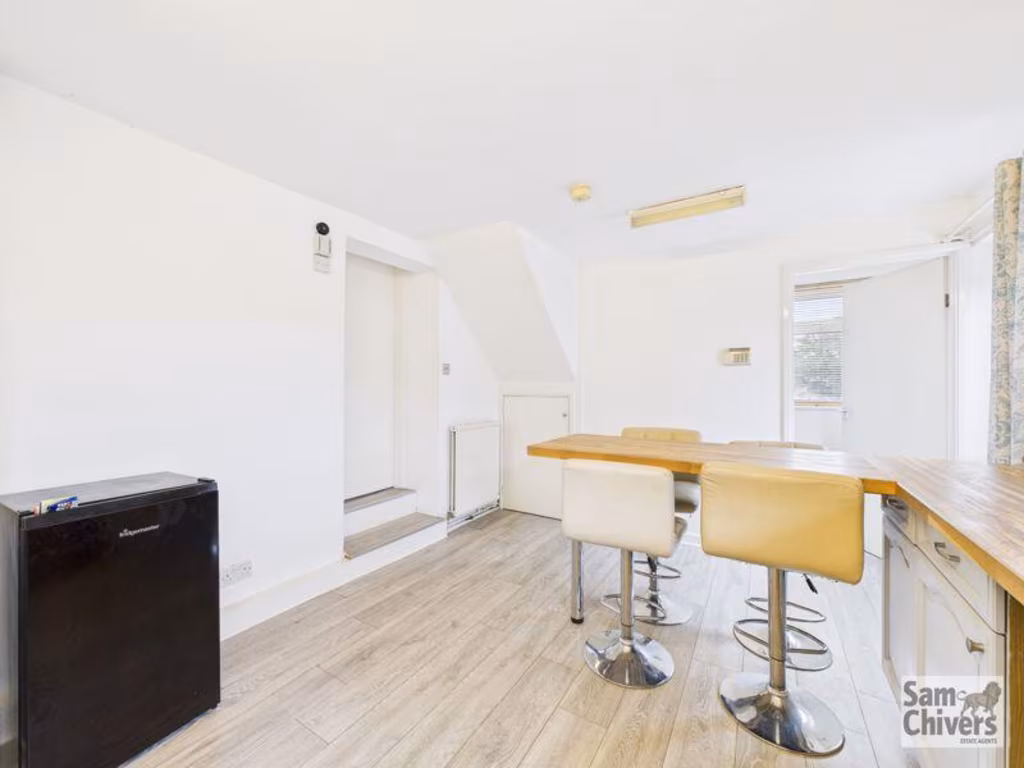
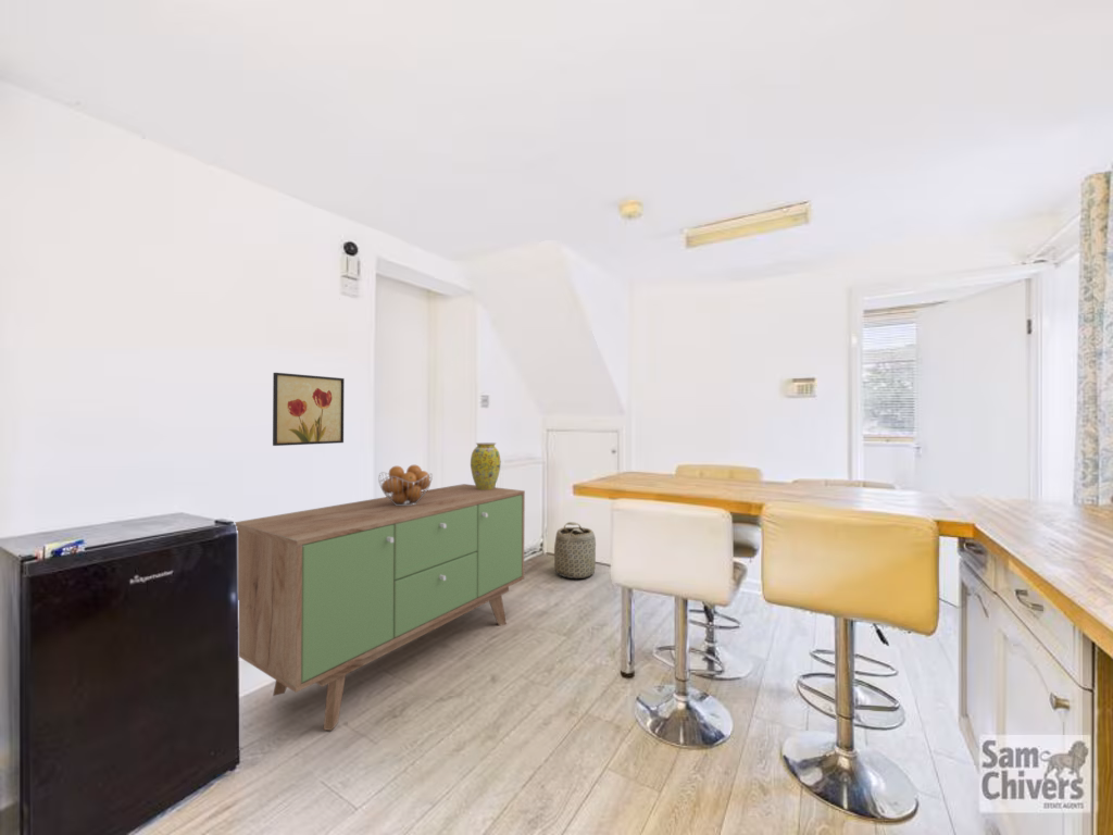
+ fruit basket (405, 484)
+ sideboard (408, 578)
+ basket (576, 548)
+ wall art (310, 410)
+ vase (485, 465)
